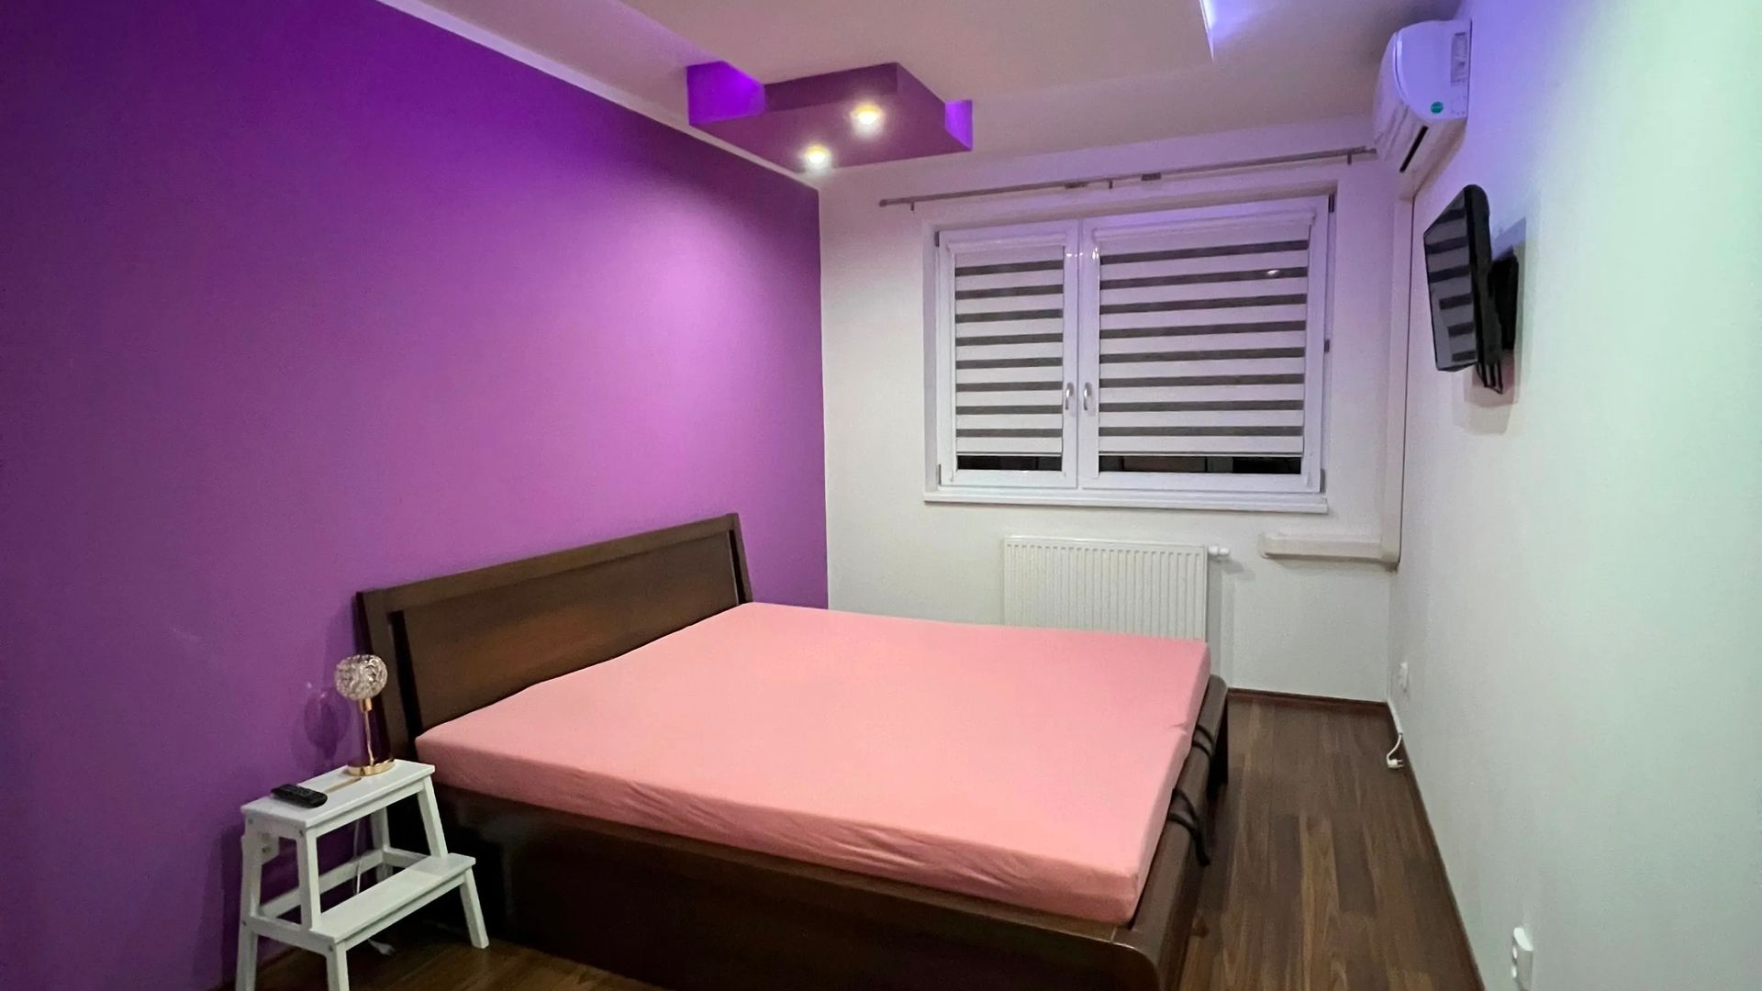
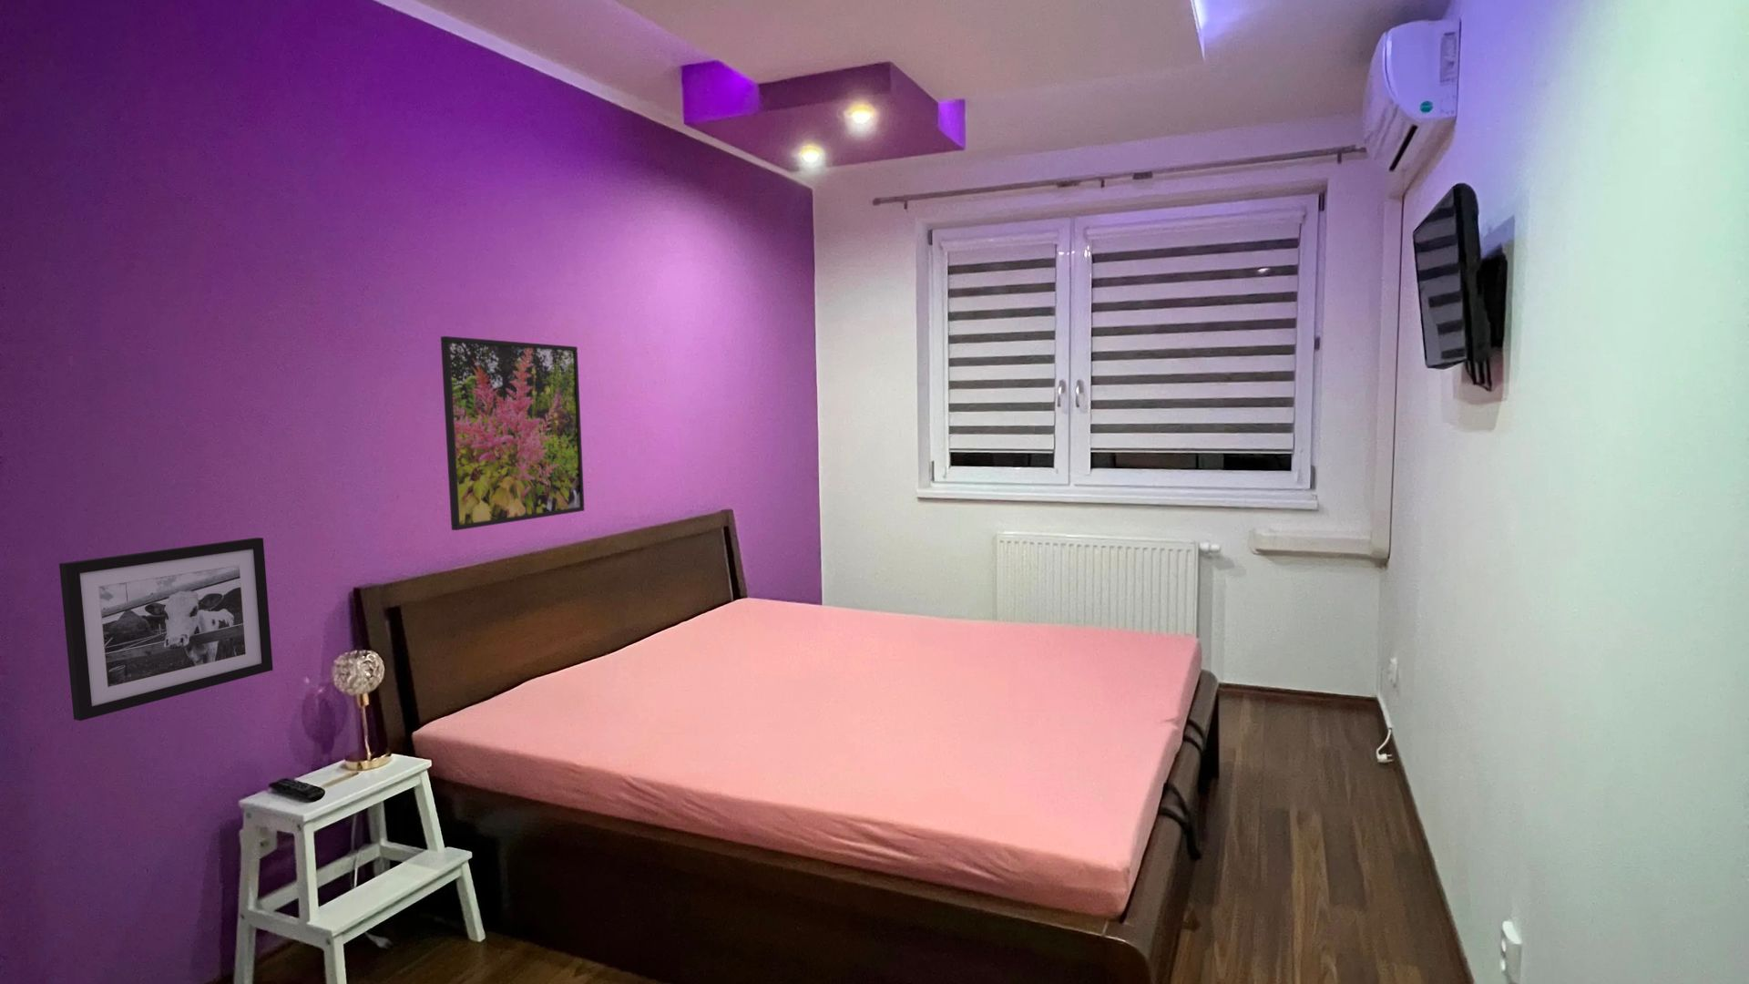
+ picture frame (175, 621)
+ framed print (518, 431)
